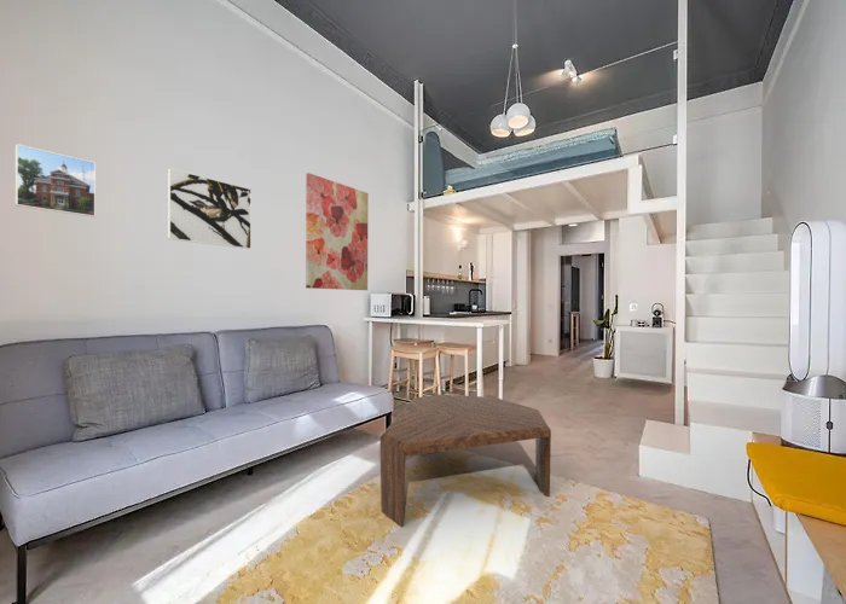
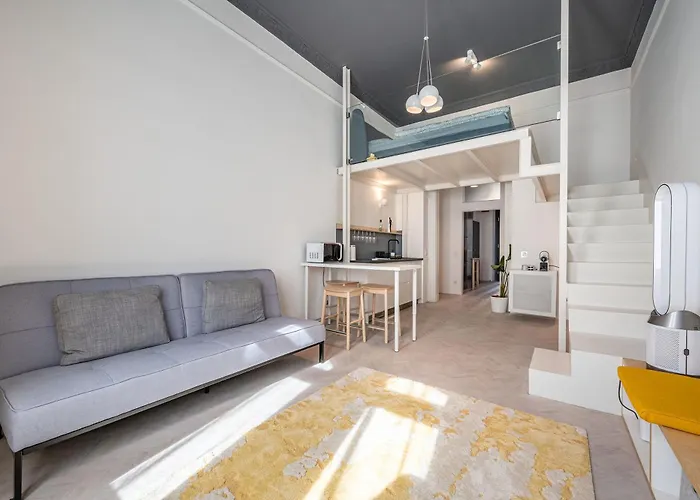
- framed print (57, 182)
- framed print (213, 211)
- coffee table (458, 448)
- wall art (338, 236)
